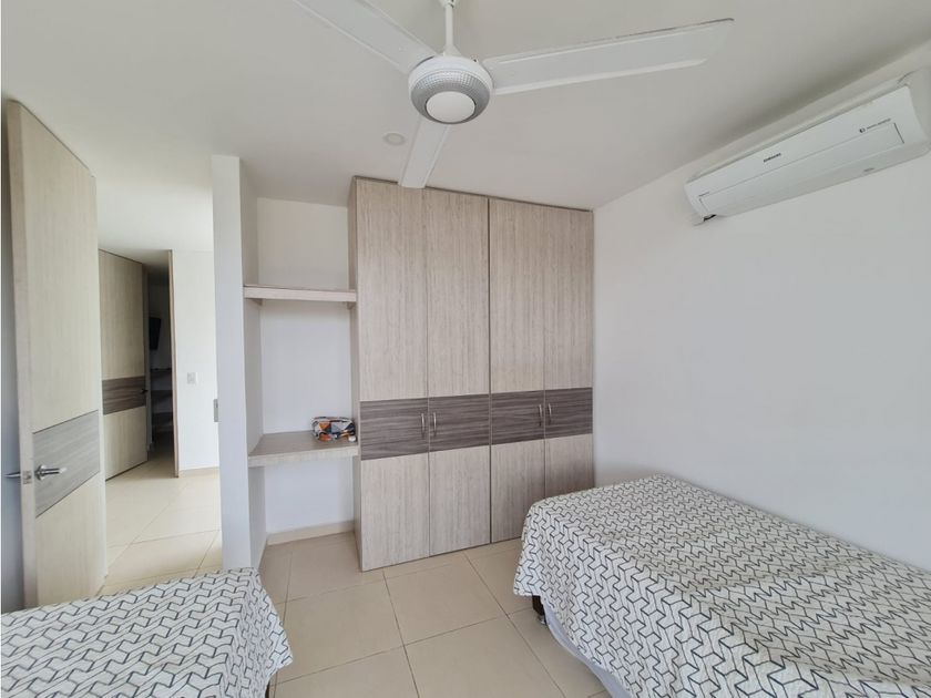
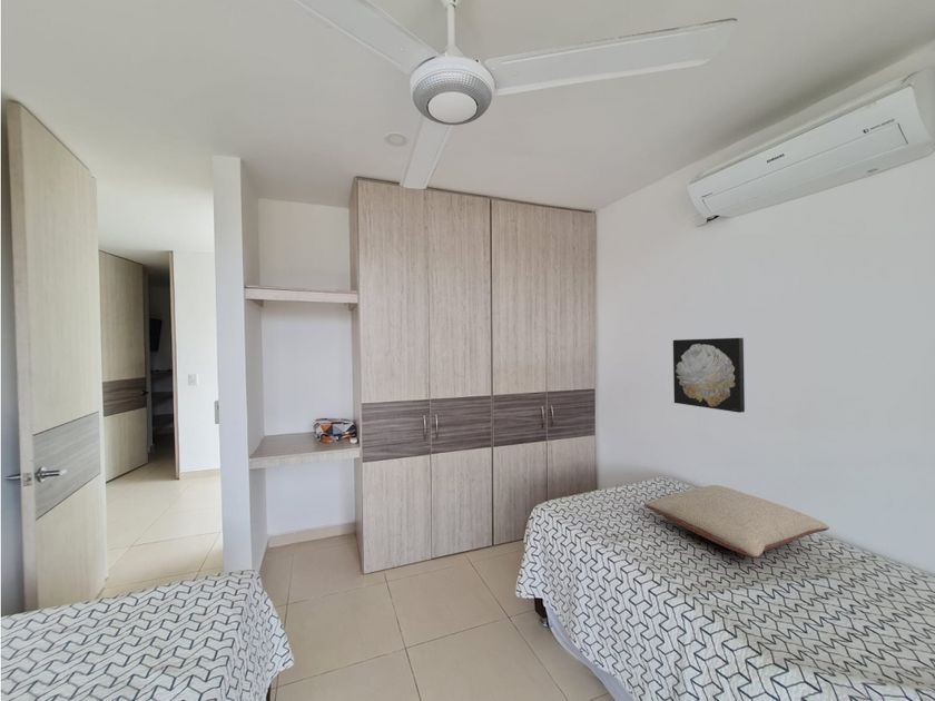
+ pillow (729, 514)
+ wall art (706, 373)
